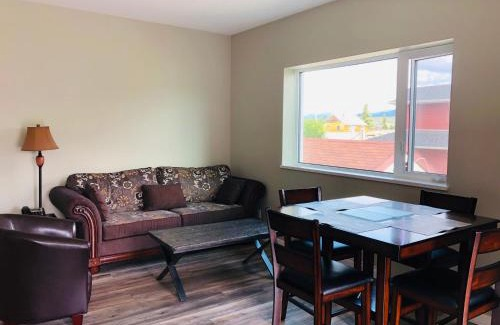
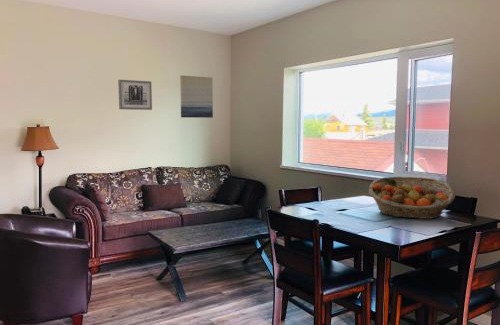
+ wall art (135, 95)
+ wall art (196, 97)
+ fruit basket (410, 196)
